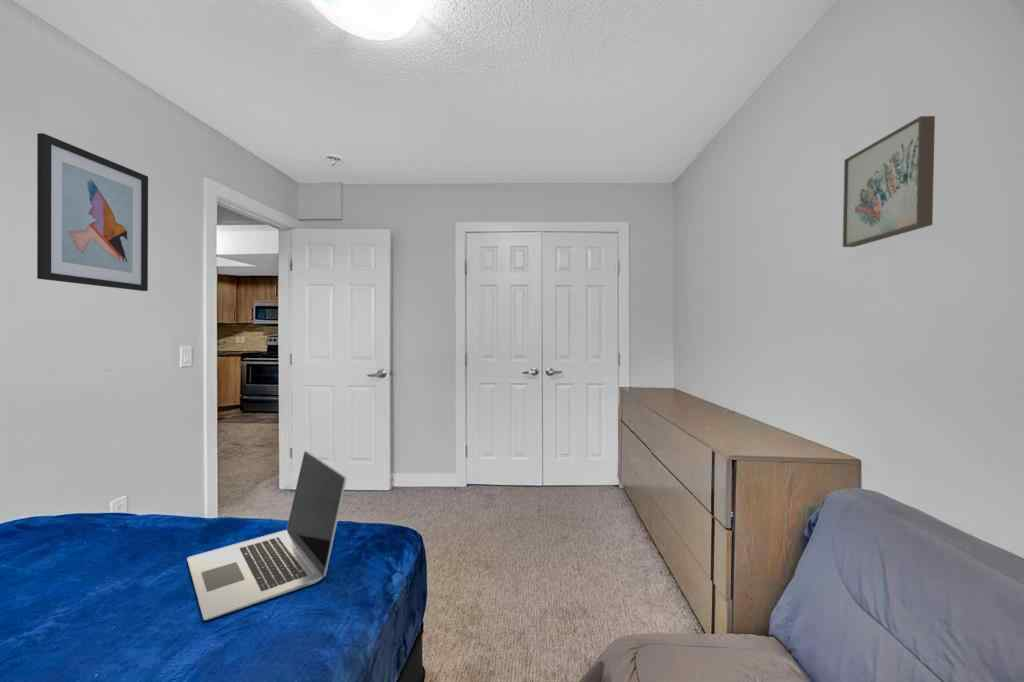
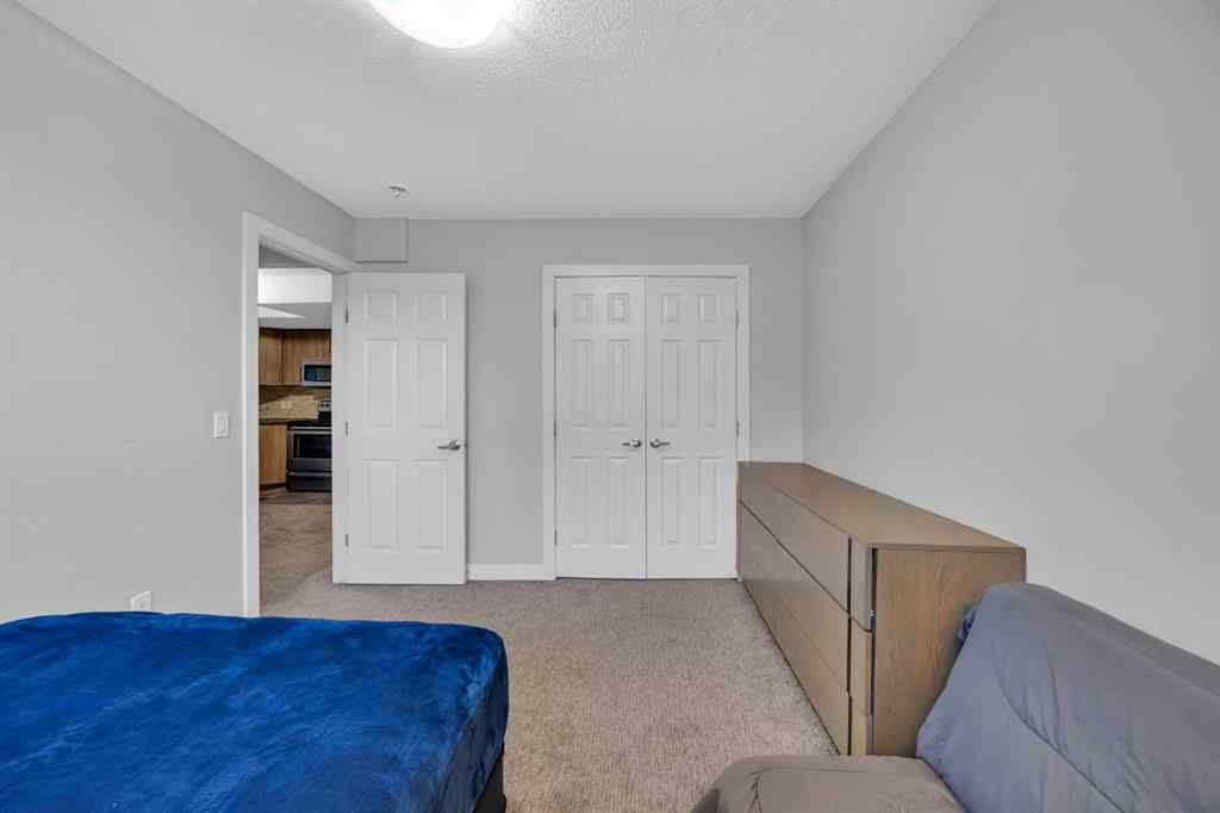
- wall art (99, 221)
- laptop (270, 534)
- wall art (883, 188)
